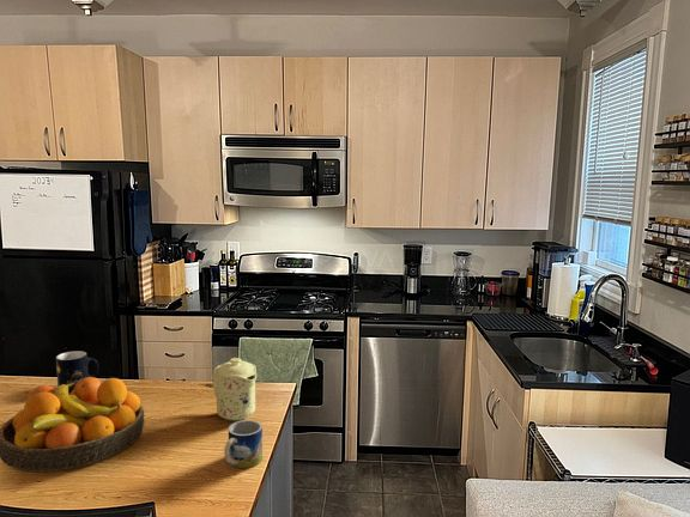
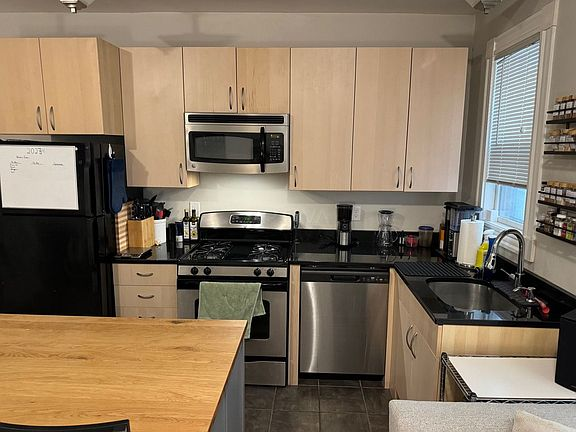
- mug (77, 371)
- mug (241, 445)
- fruit bowl (74, 409)
- mug (234, 387)
